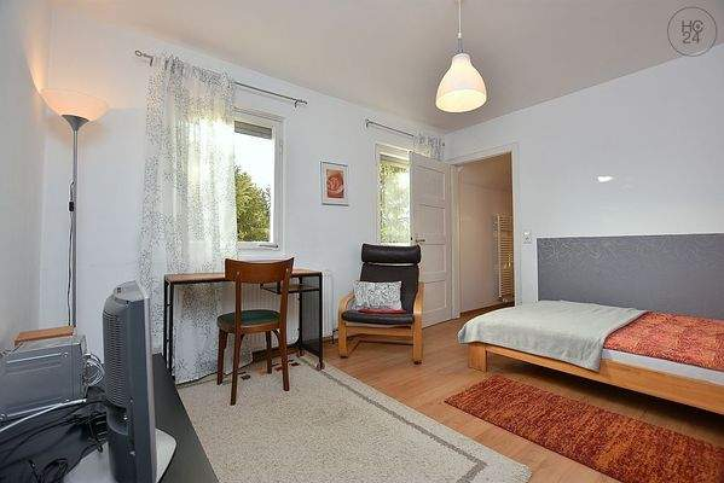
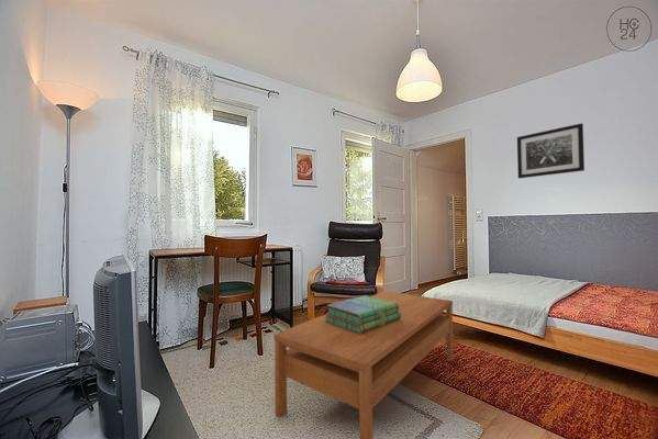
+ coffee table (379, 348)
+ wall art (548, 153)
+ stack of books (363, 312)
